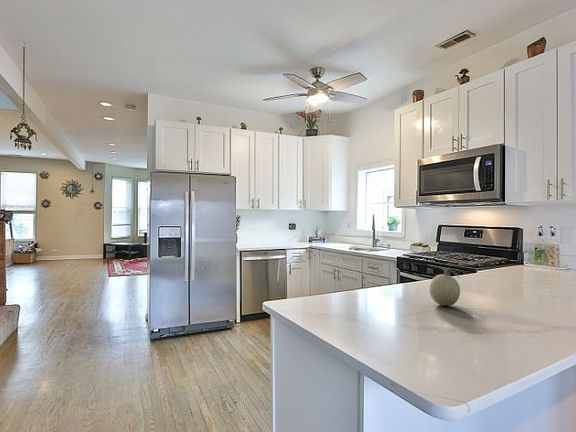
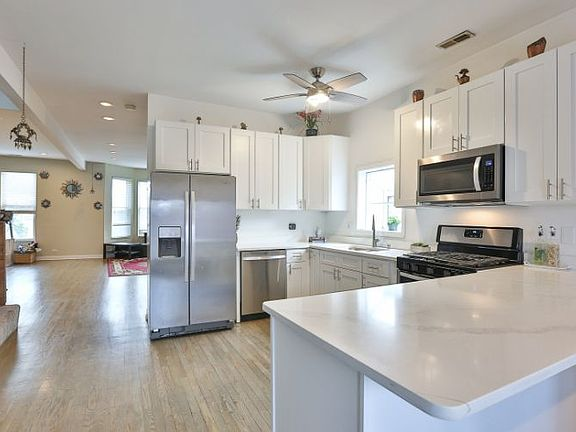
- fruit (445, 285)
